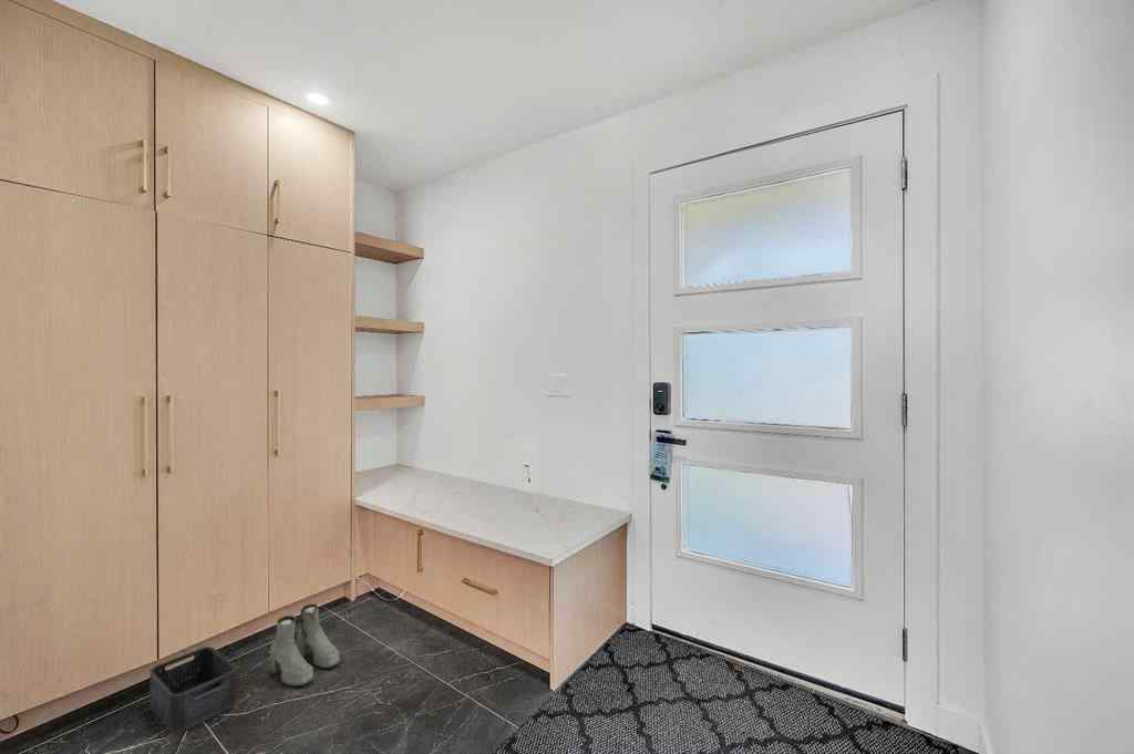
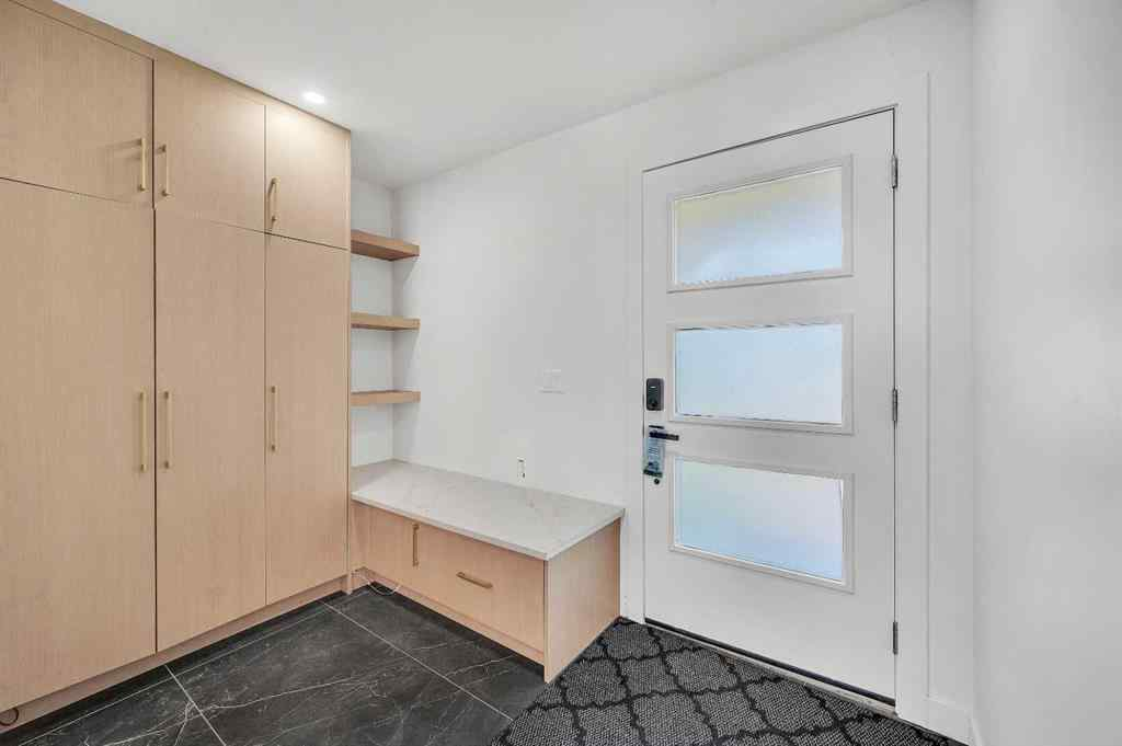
- storage bin (193, 686)
- boots (305, 641)
